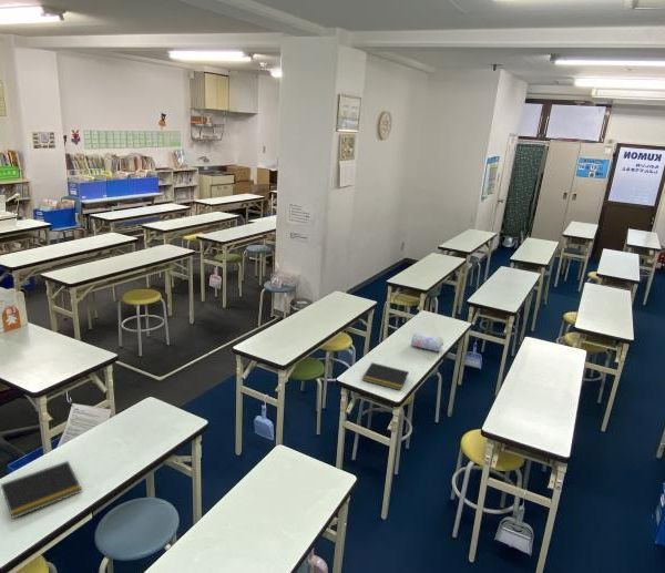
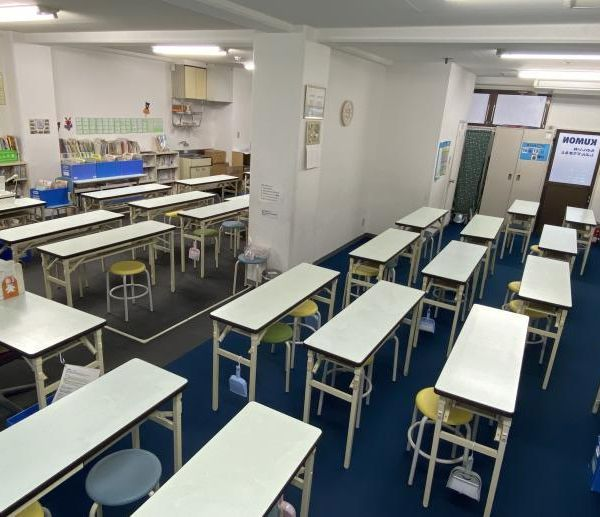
- notepad (41, 488)
- pencil case (427, 341)
- notepad (385, 376)
